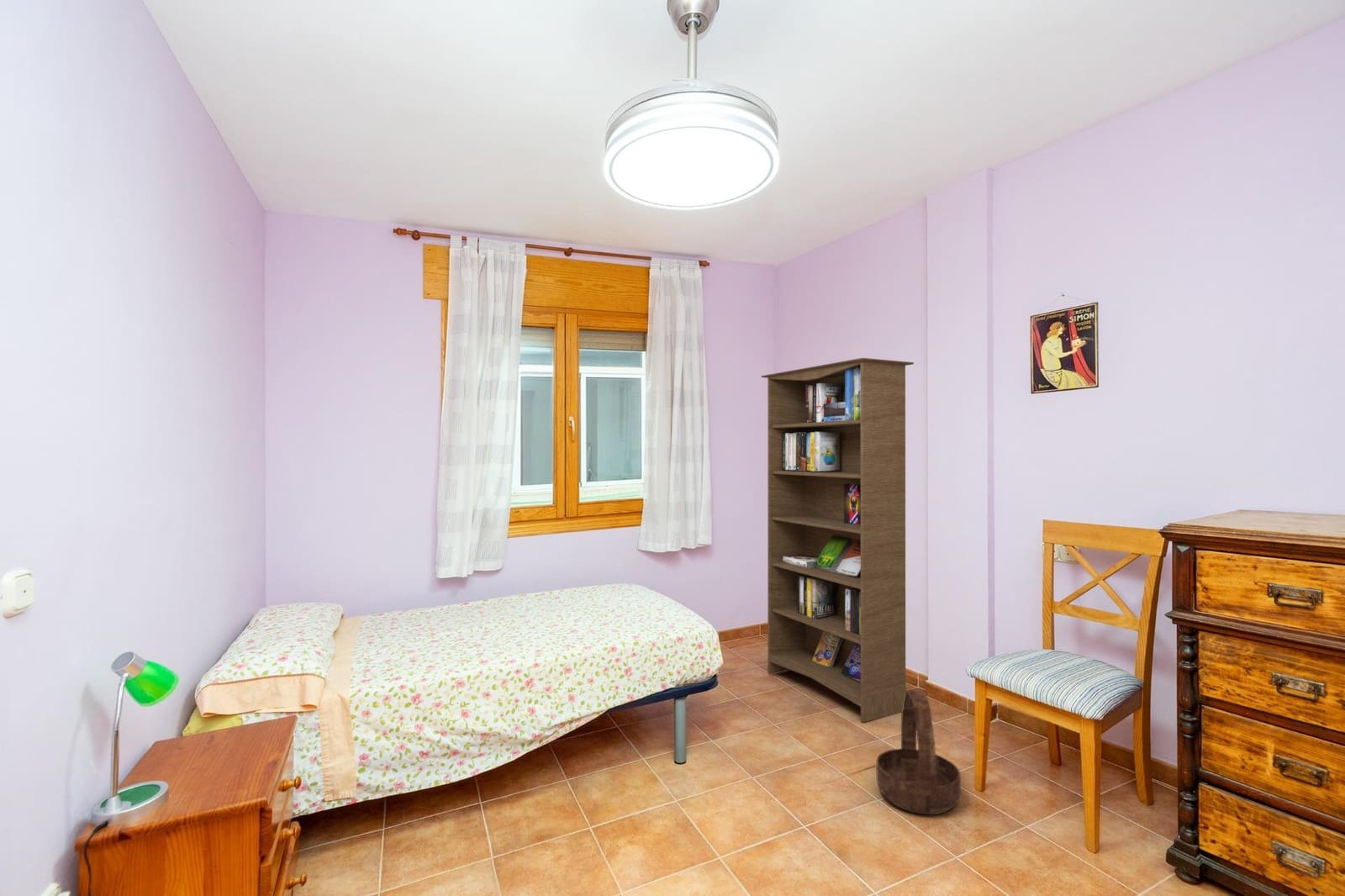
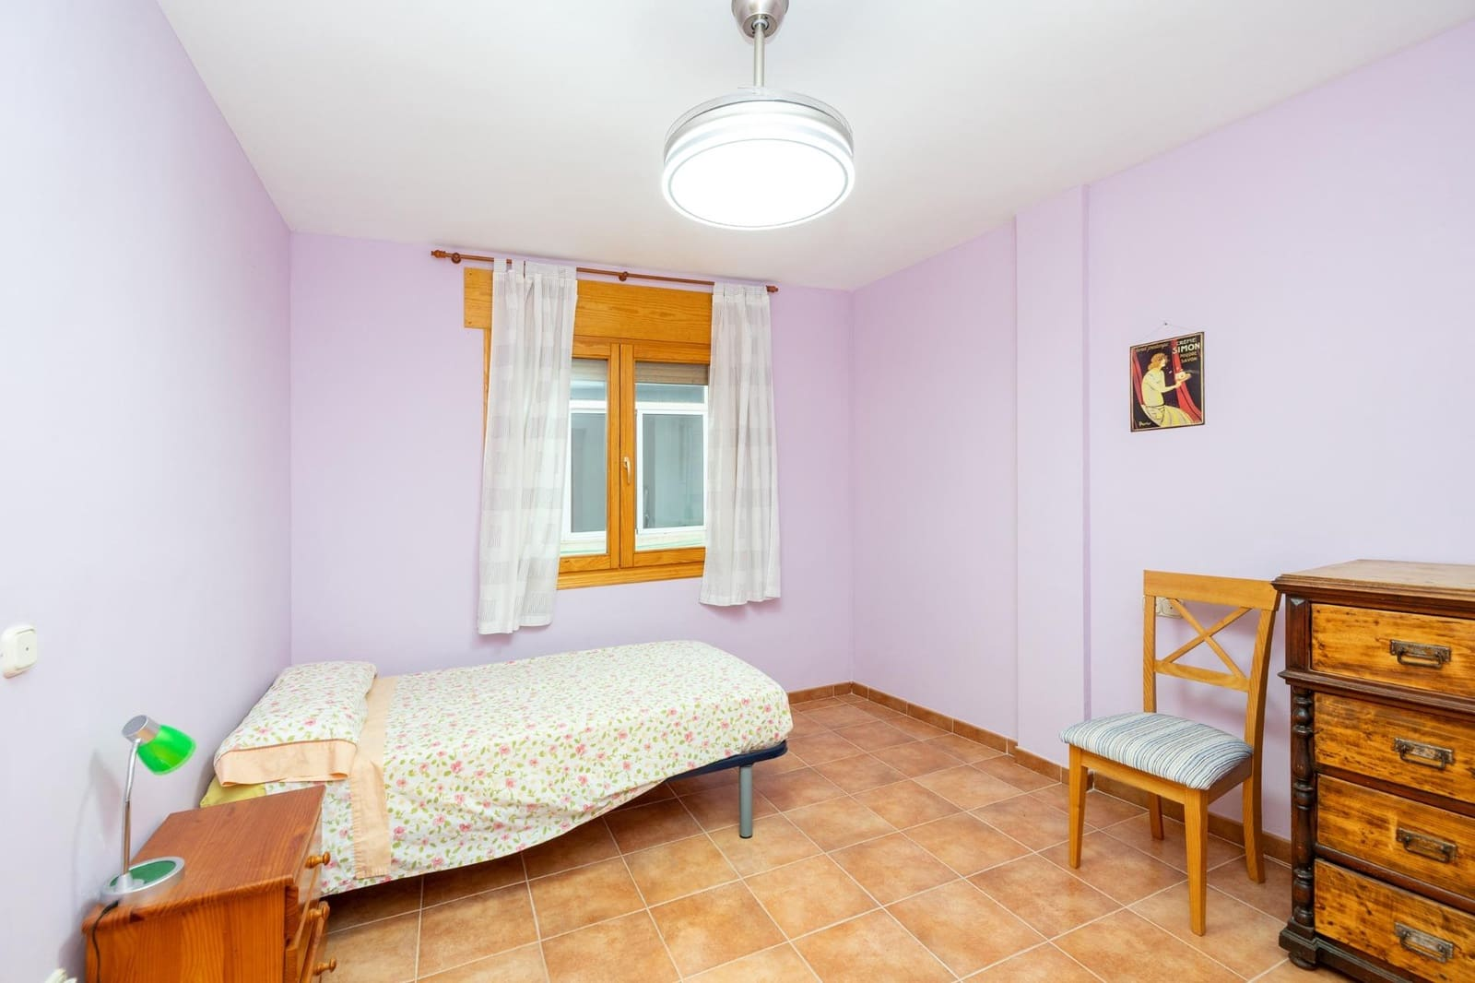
- bookcase (831, 530)
- basket (918, 746)
